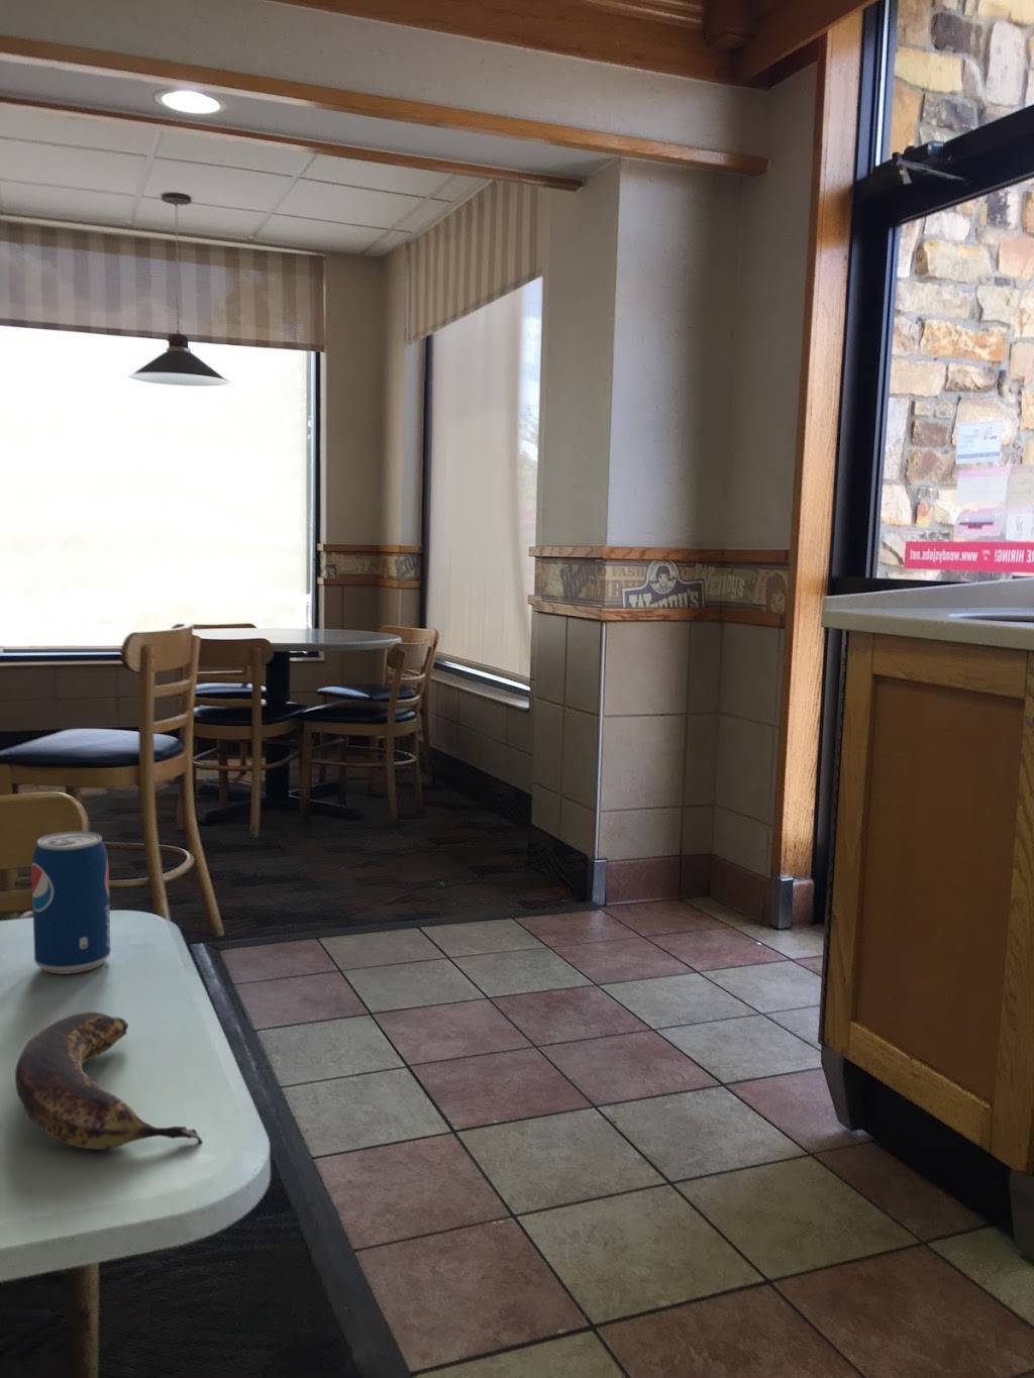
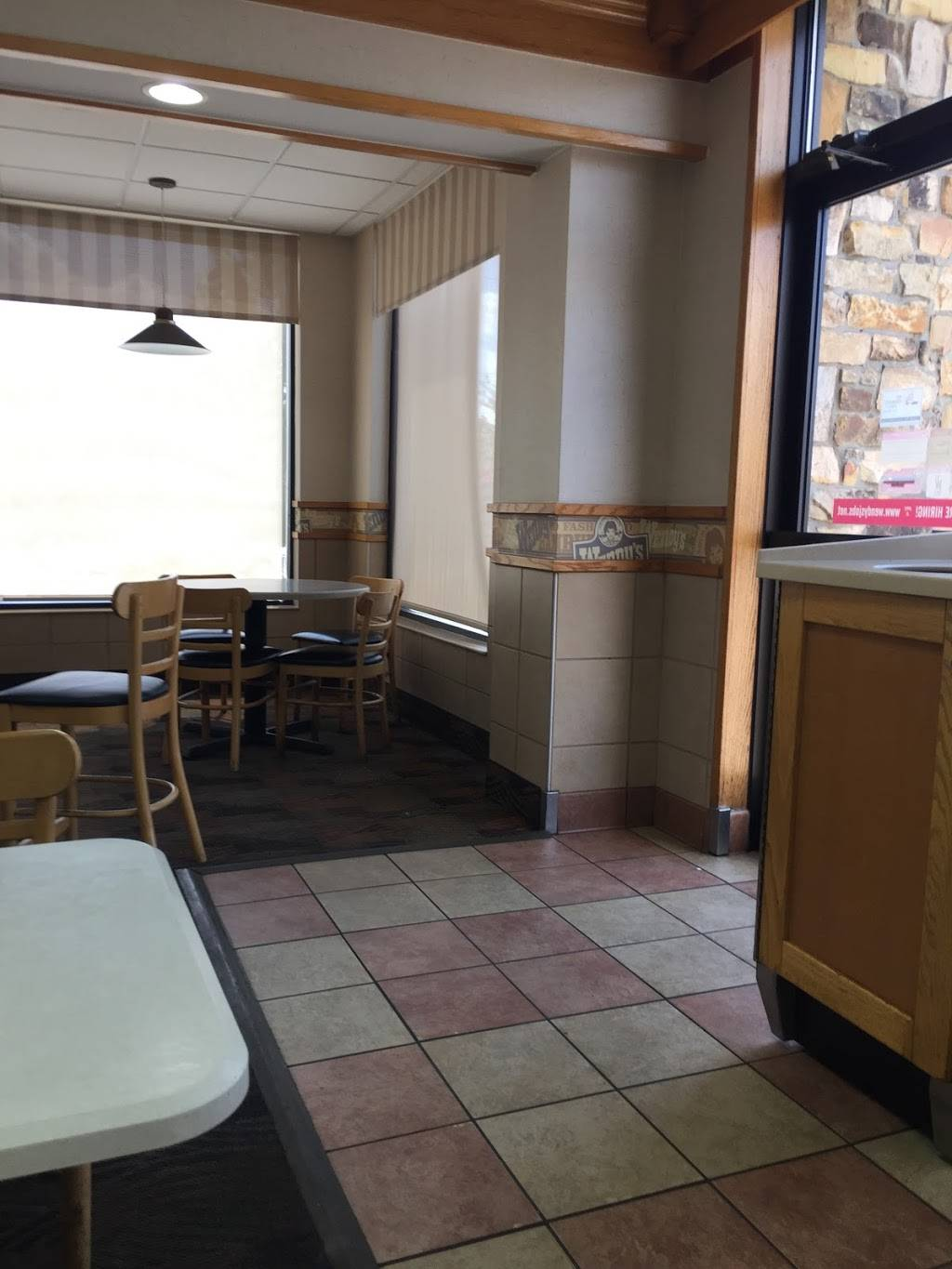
- beverage can (71, 900)
- banana (89, 1077)
